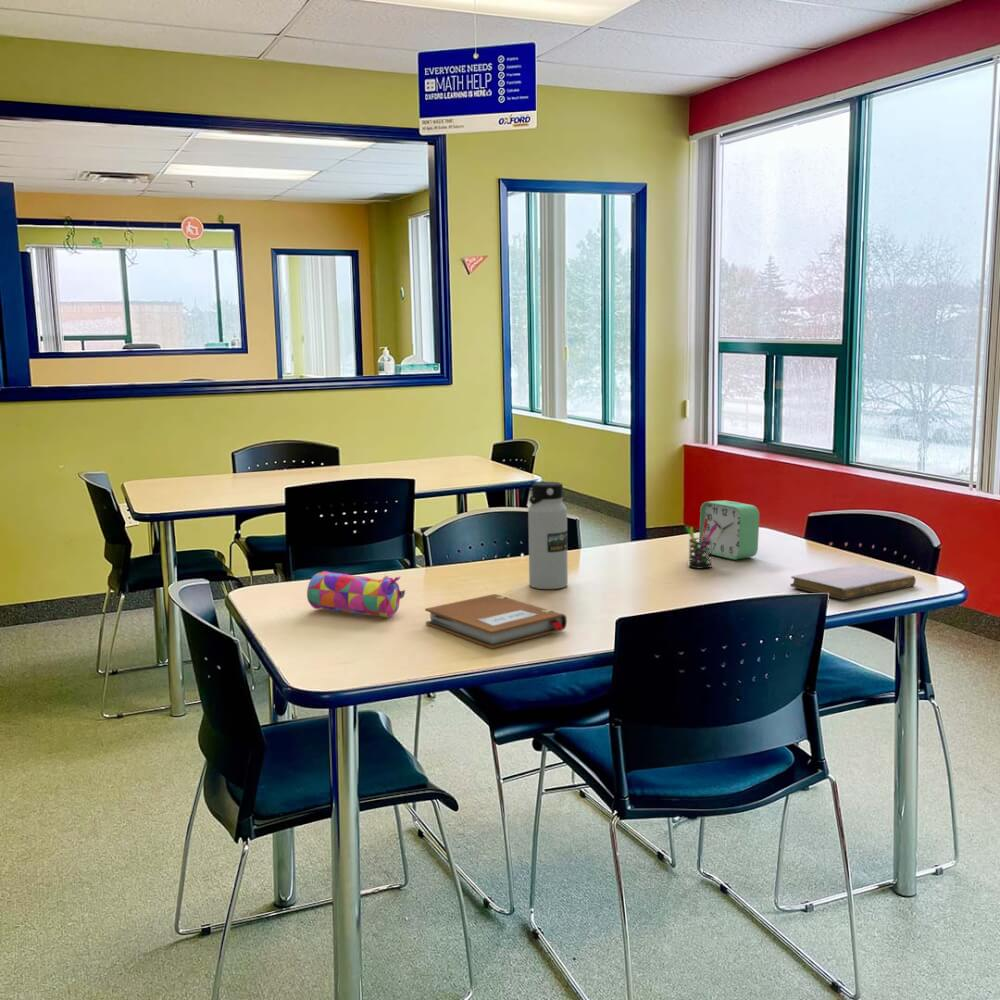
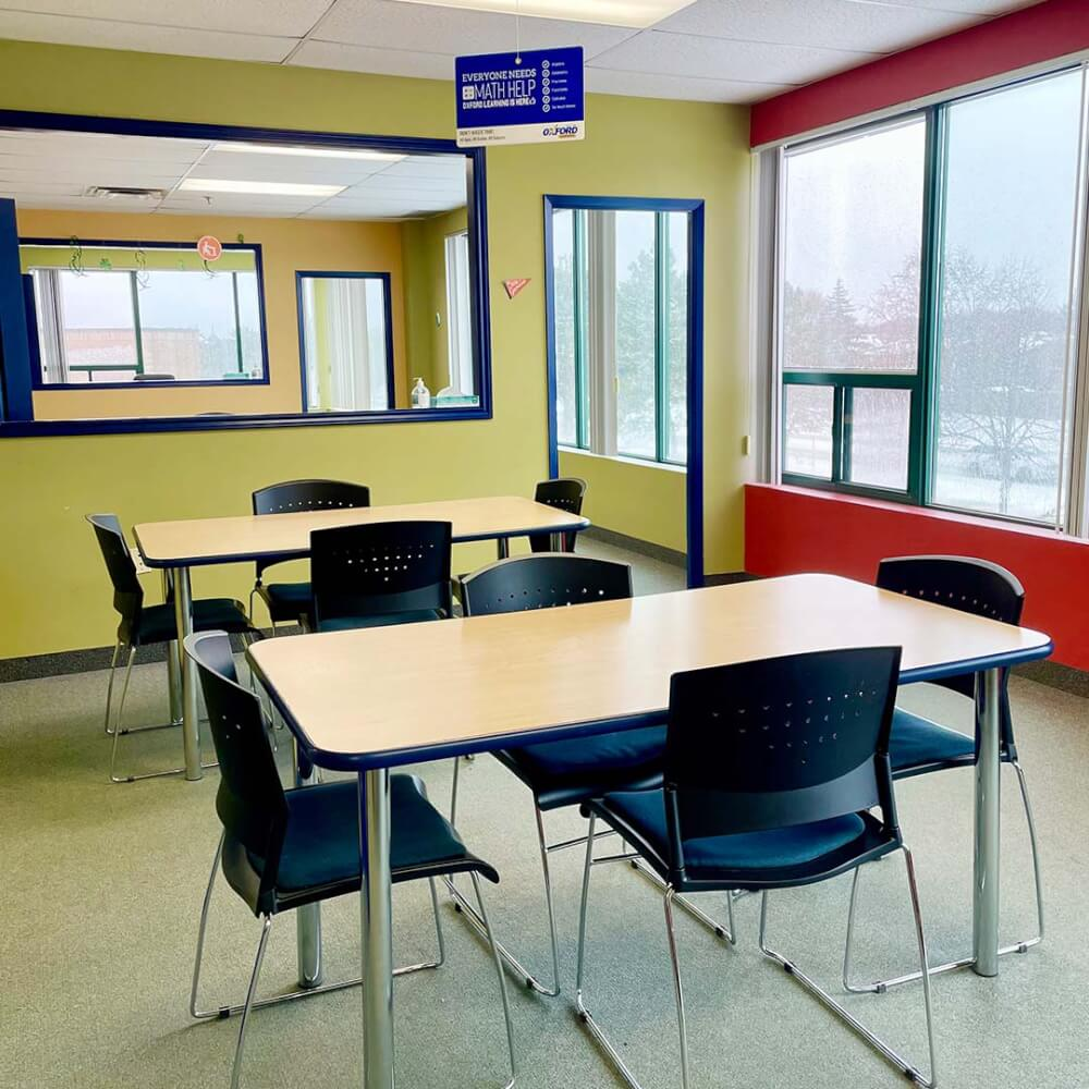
- water bottle (547, 534)
- pen holder (698, 542)
- pencil case (355, 593)
- notebook (497, 619)
- alarm clock (728, 528)
- notebook (852, 580)
